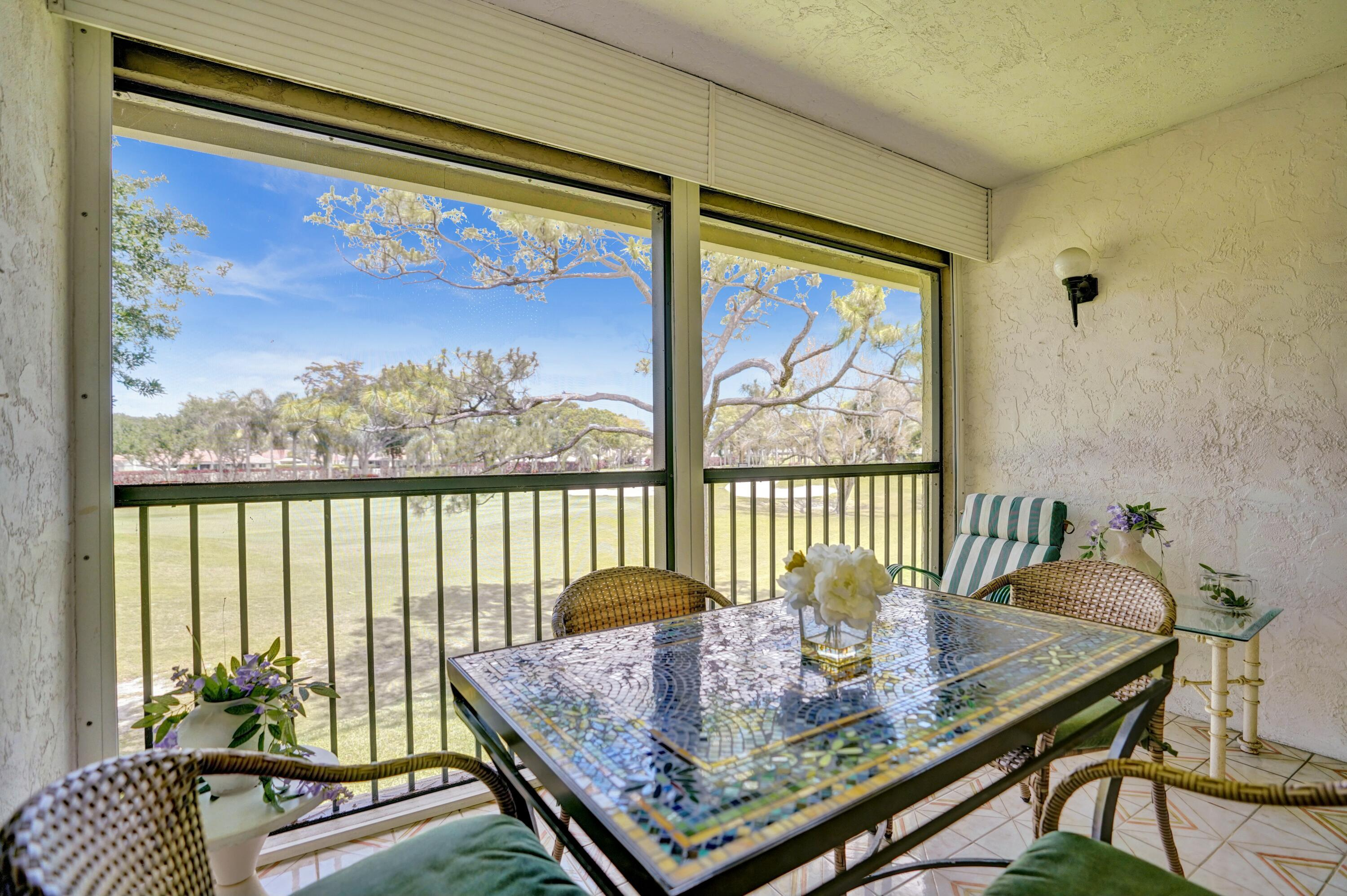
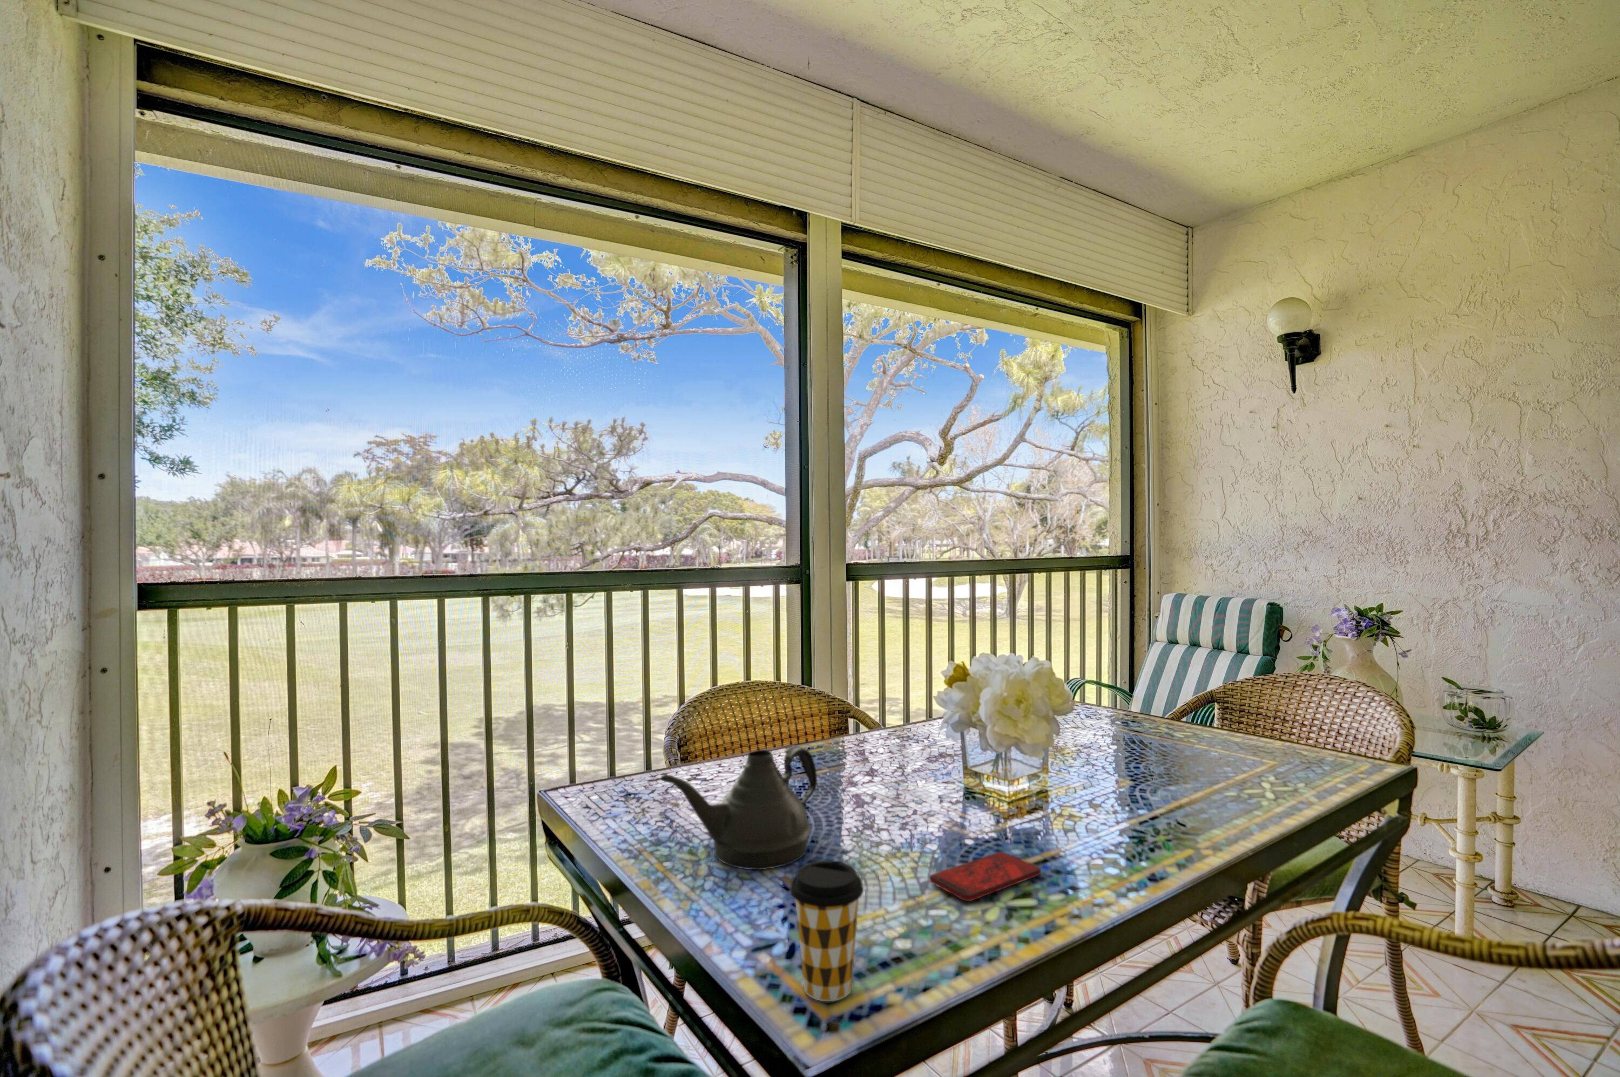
+ teapot (741, 804)
+ coffee cup (826, 929)
+ smartphone (985, 875)
